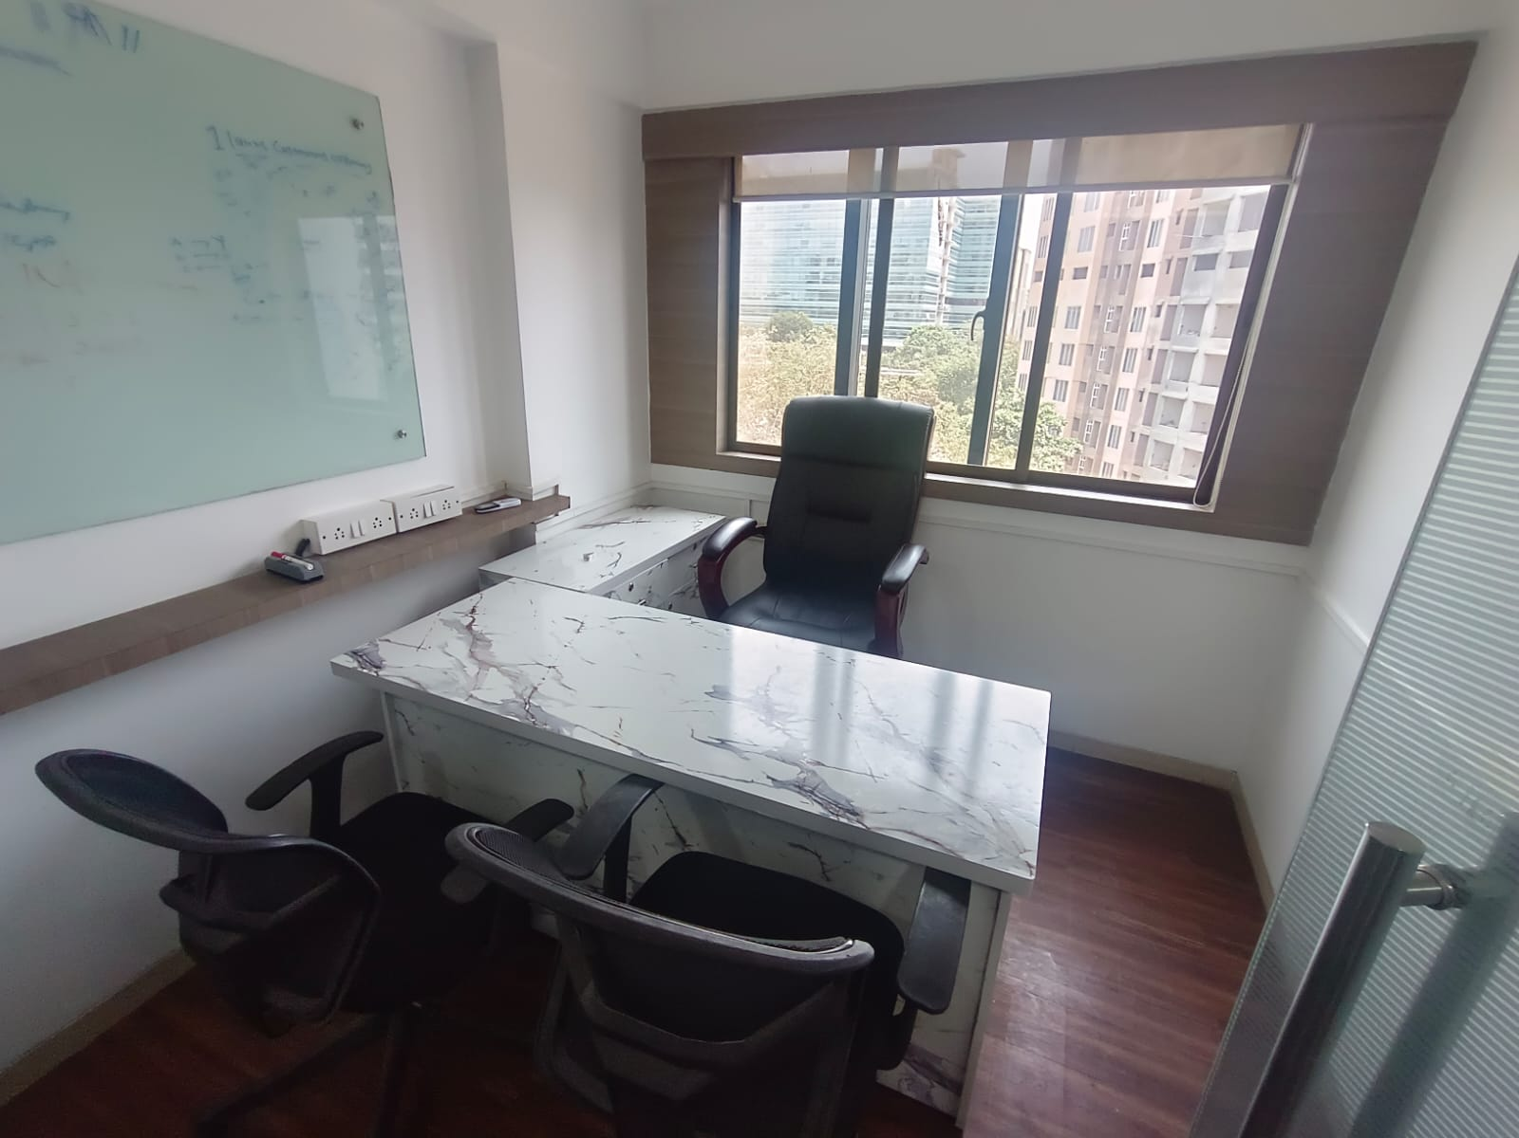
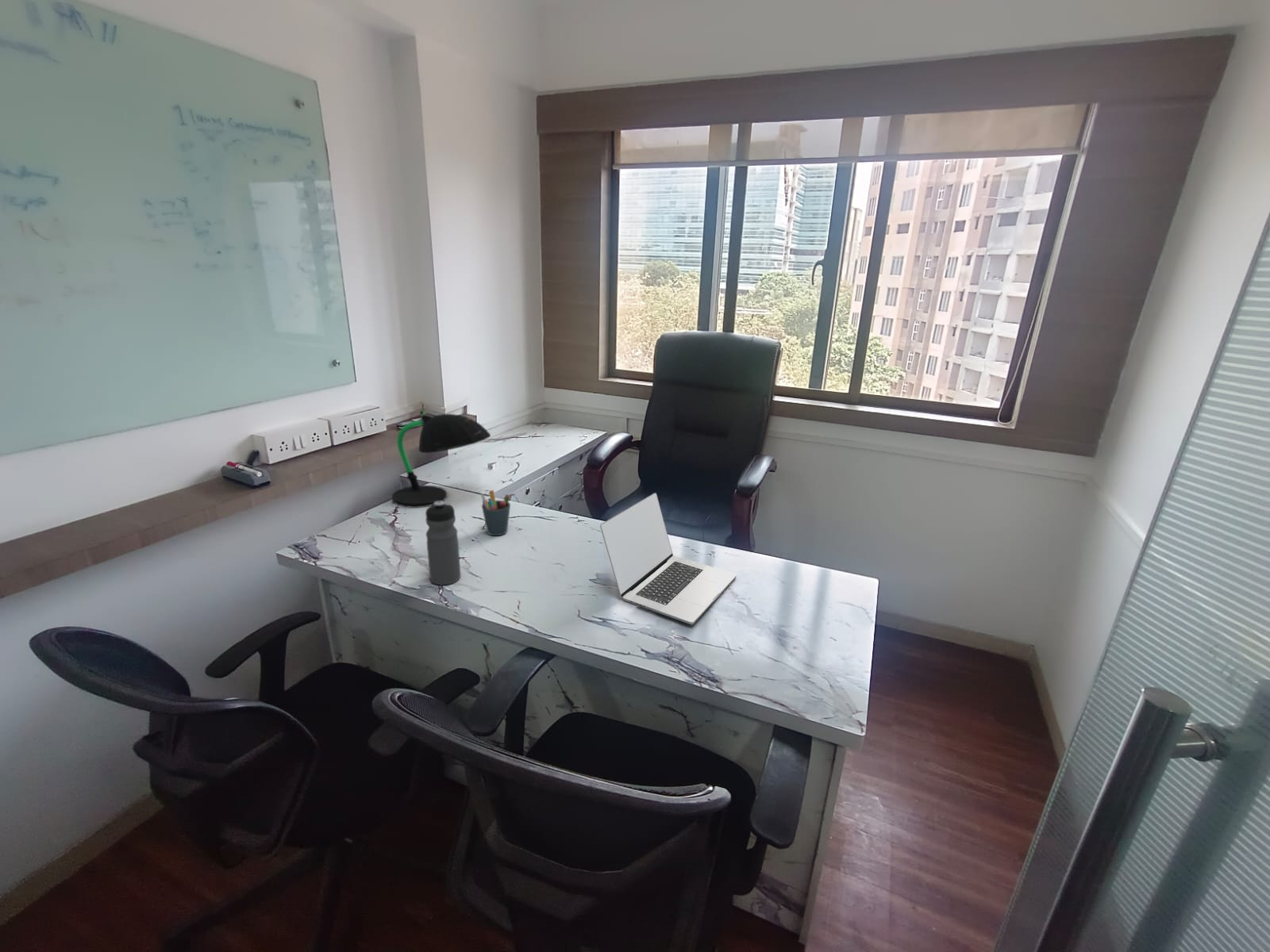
+ pen holder (496, 511)
+ water bottle (442, 541)
+ desk lamp (440, 451)
+ laptop (672, 552)
